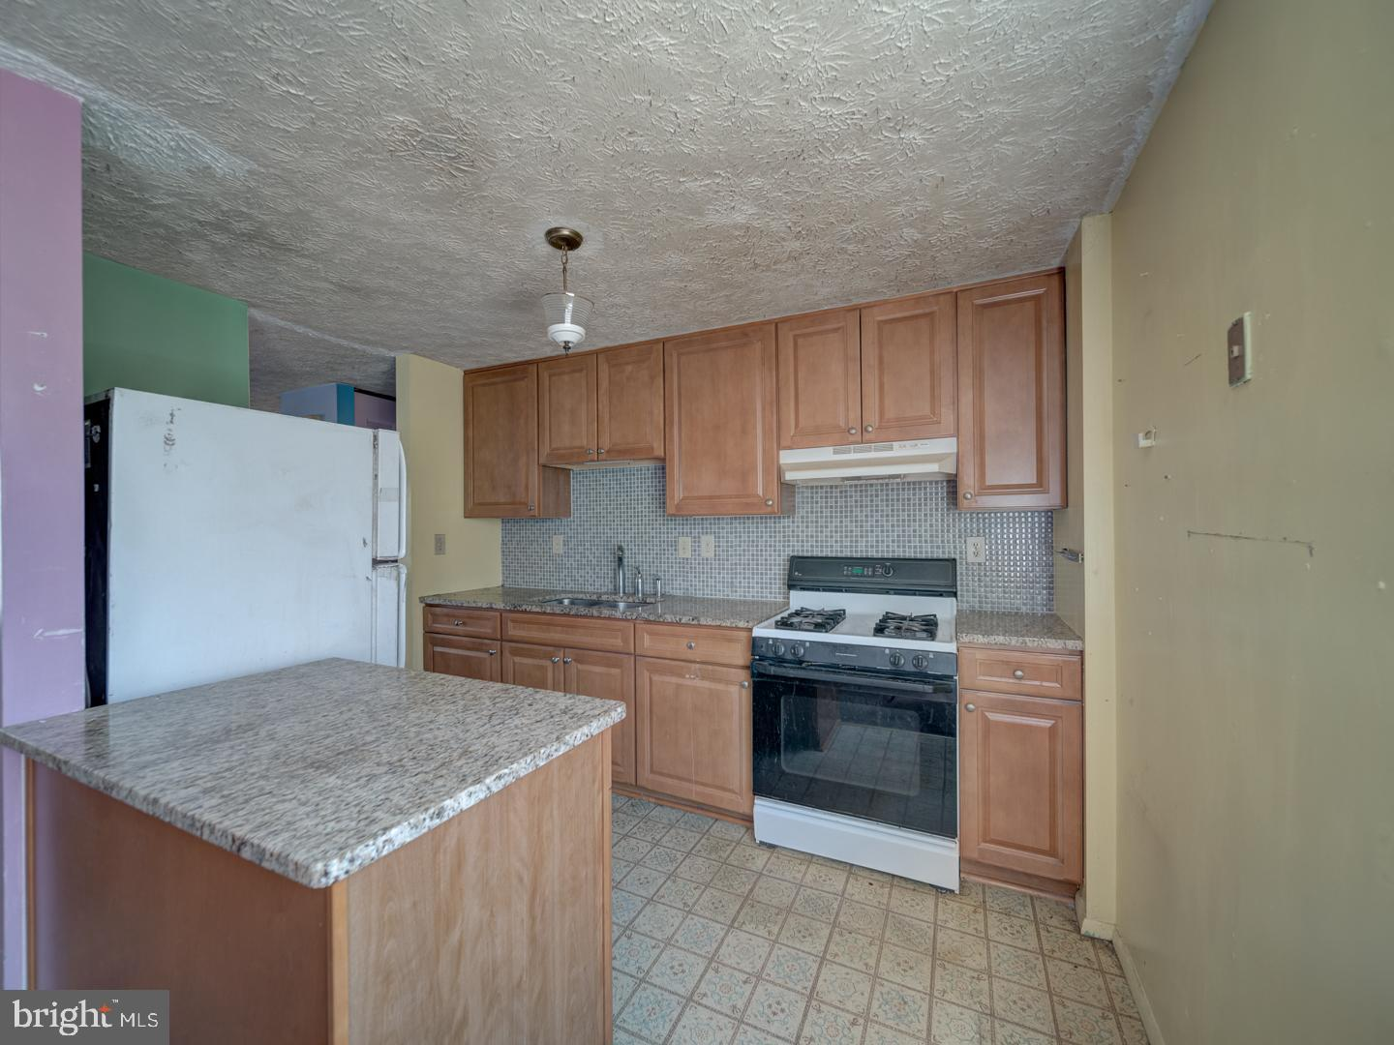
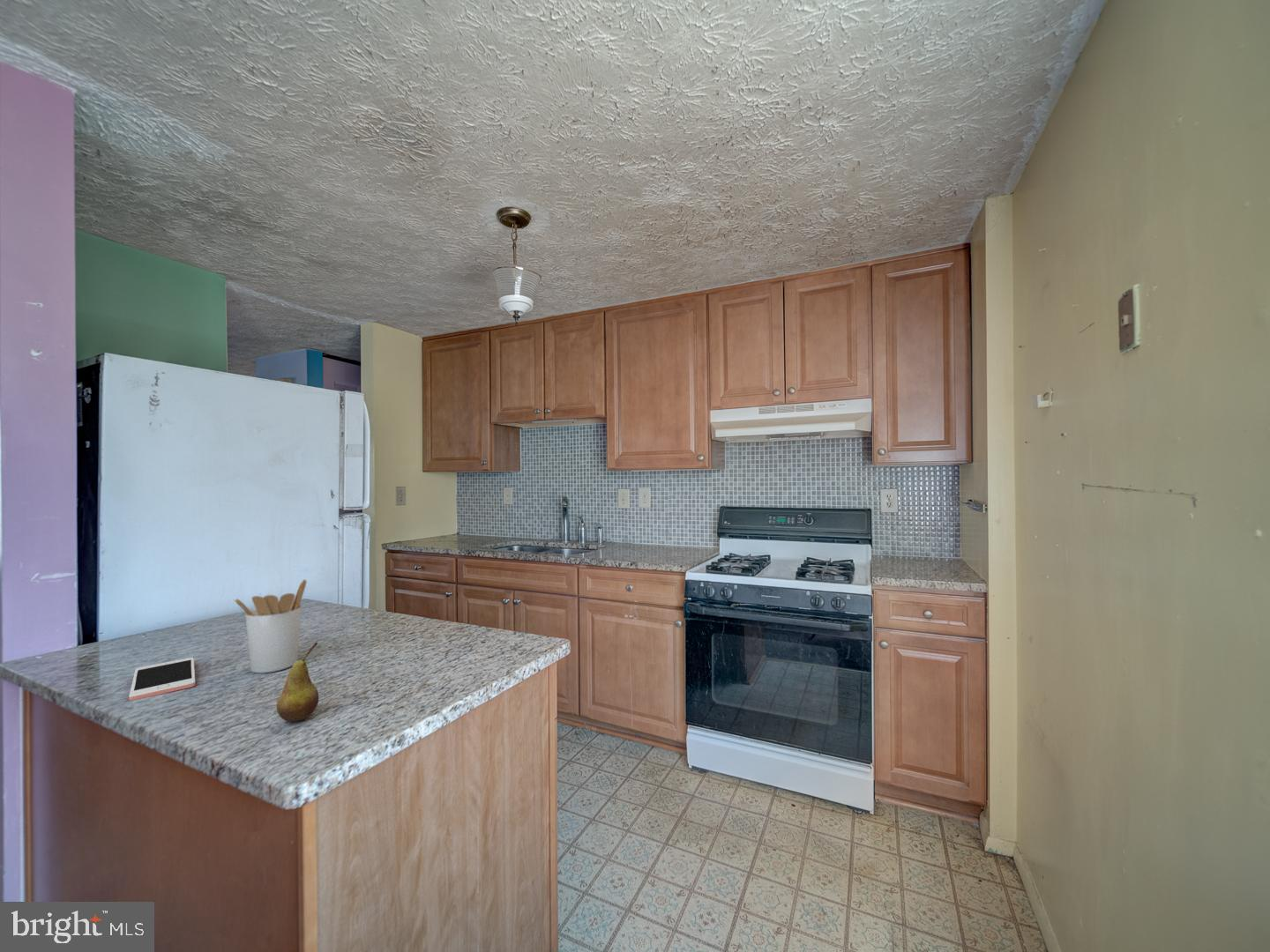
+ cell phone (164, 677)
+ utensil holder (274, 627)
+ fruit (297, 682)
